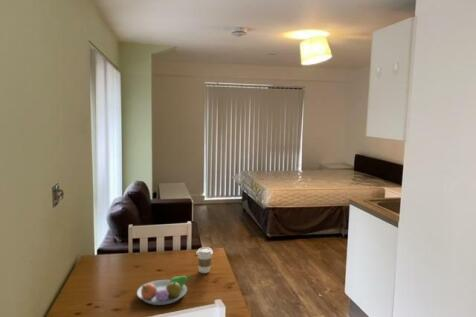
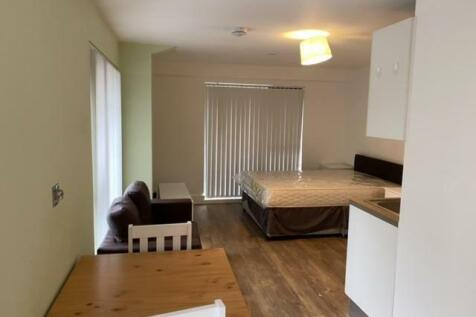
- fruit bowl (164, 285)
- coffee cup (204, 260)
